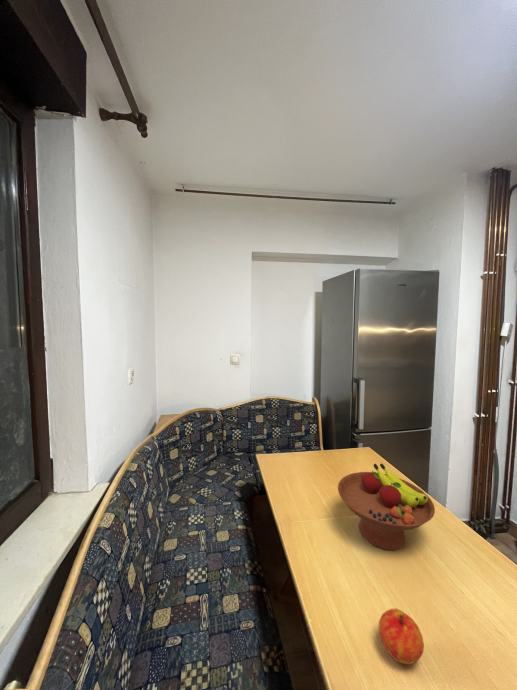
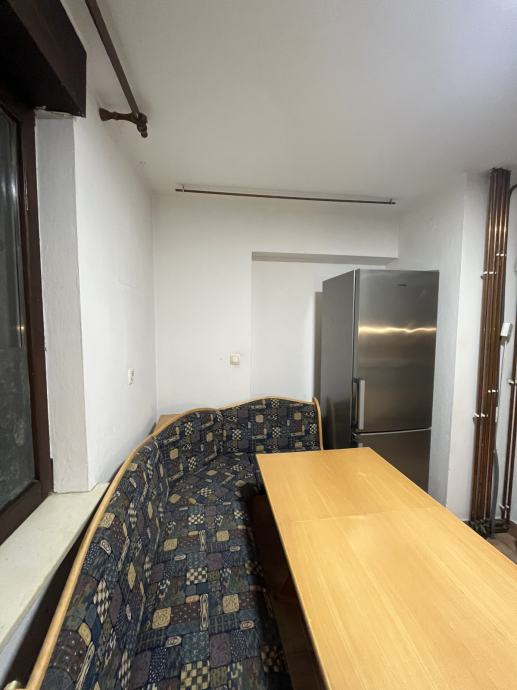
- fruit (400, 635)
- fruit bowl (382, 507)
